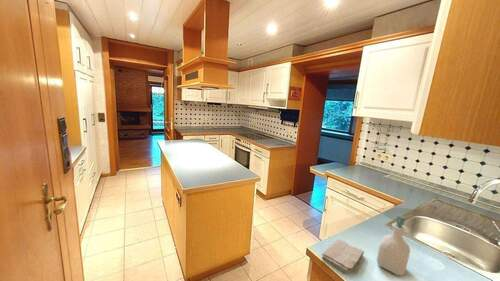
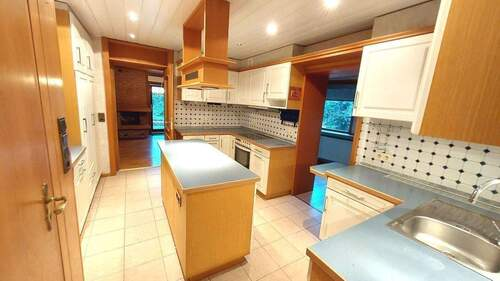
- washcloth (343, 254)
- soap bottle (395, 241)
